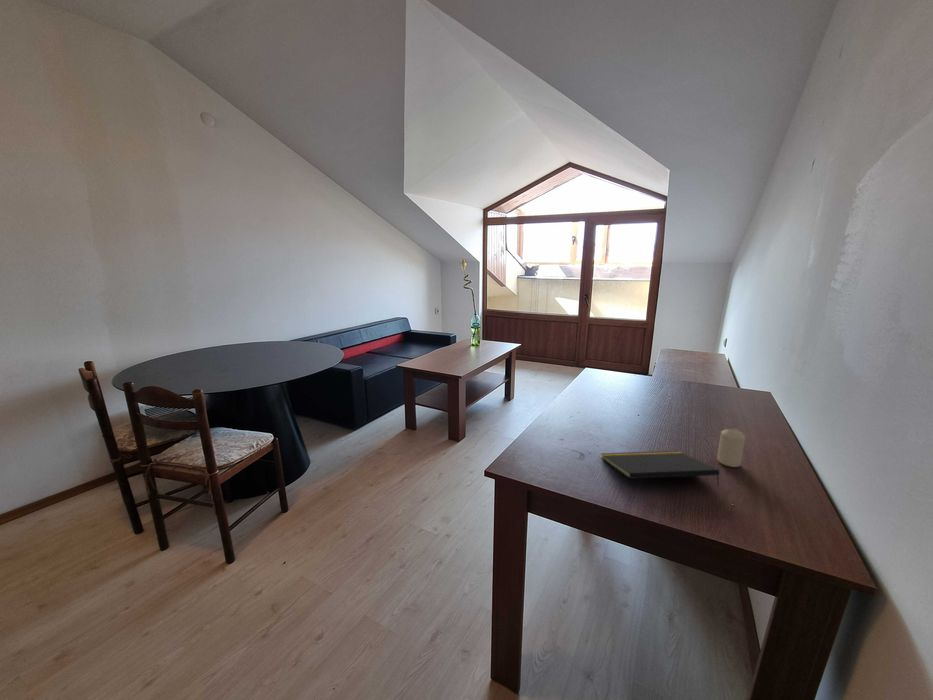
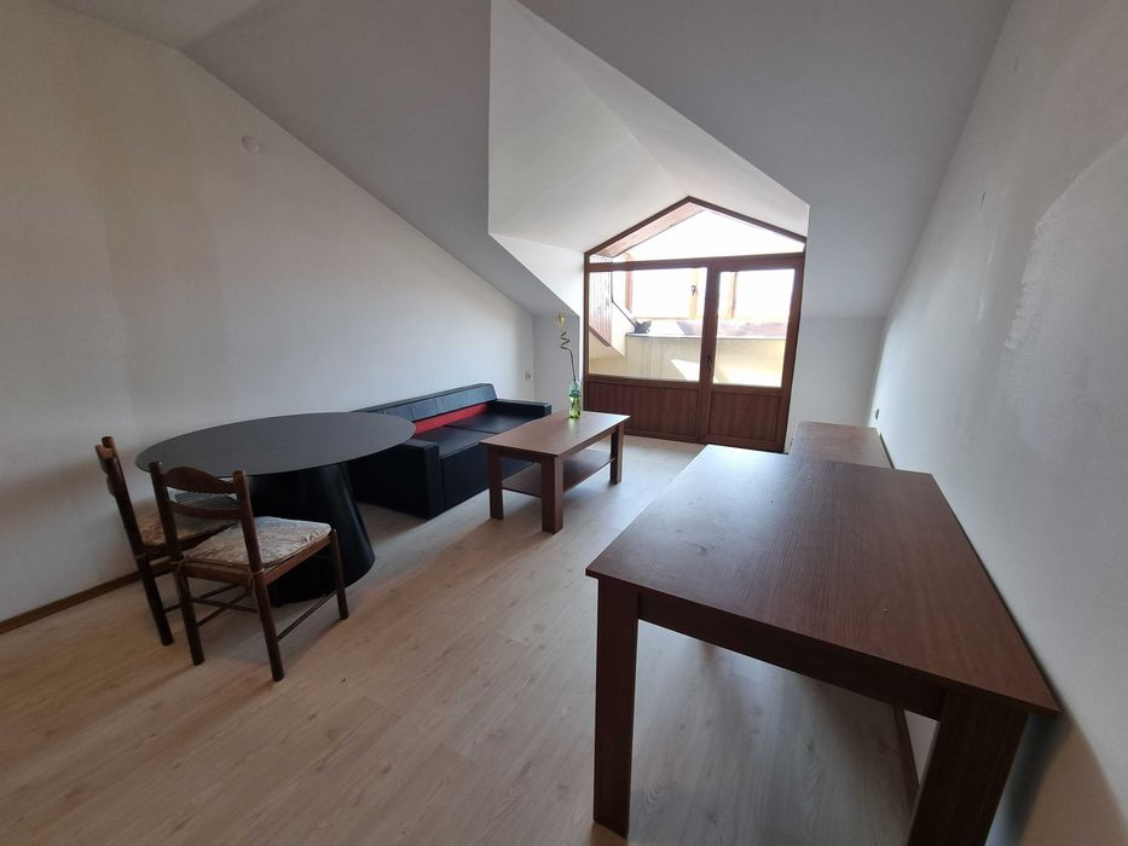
- candle (731, 446)
- notepad (655, 463)
